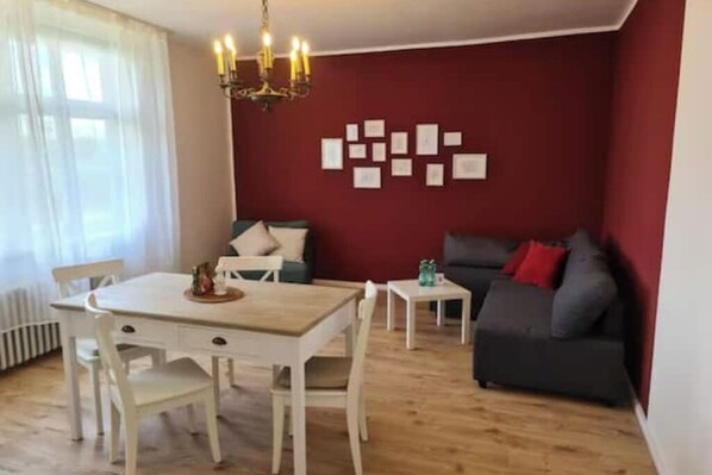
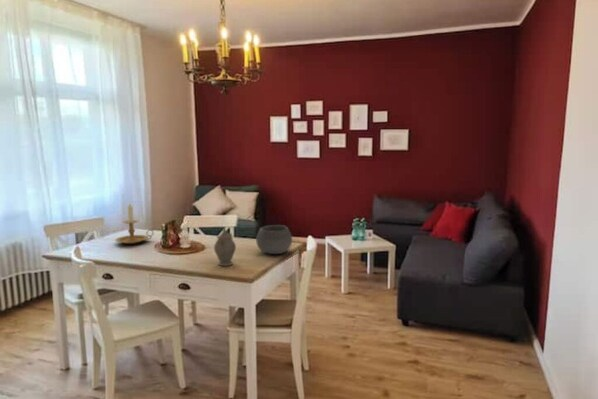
+ bowl (274, 239)
+ candle holder (131, 223)
+ chinaware (224, 246)
